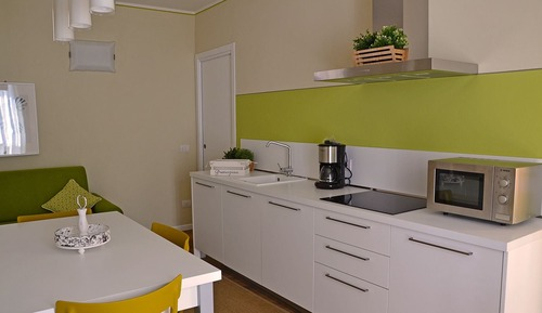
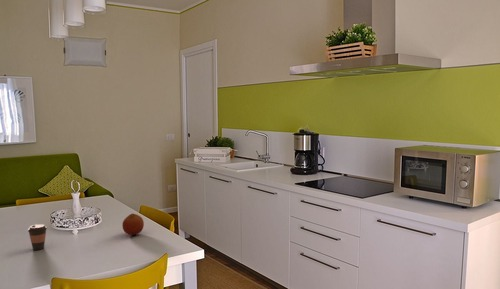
+ coffee cup (37, 237)
+ fruit (133, 224)
